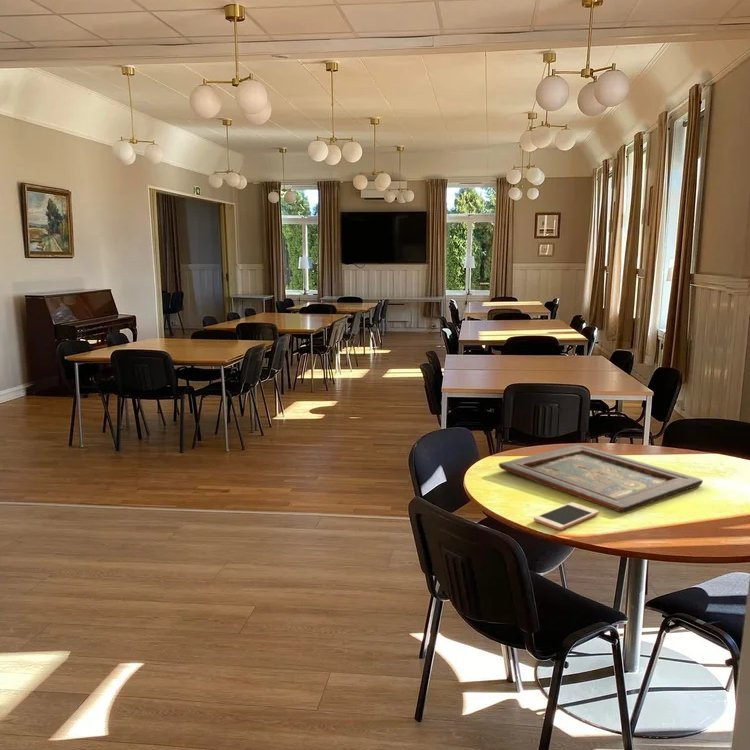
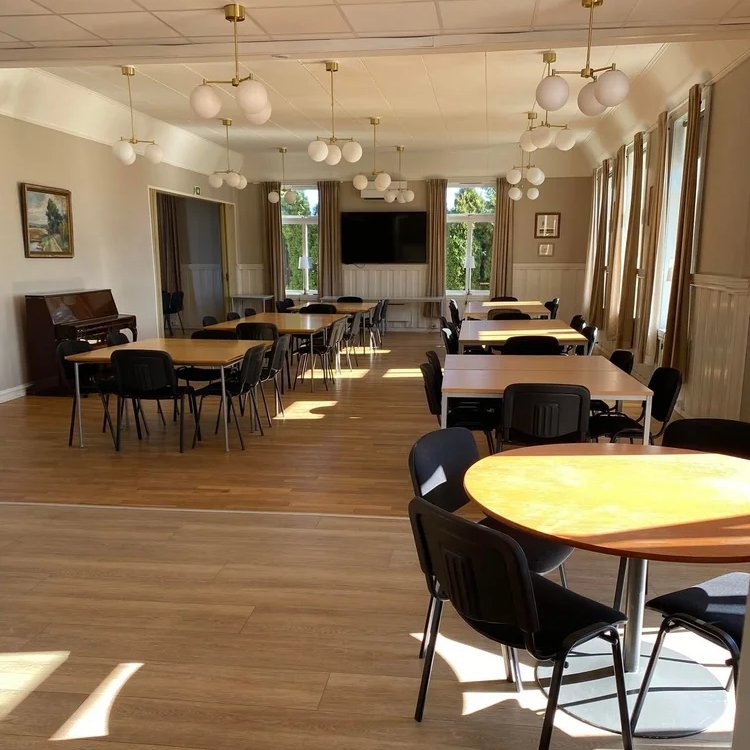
- religious icon (596, 473)
- cell phone (566, 515)
